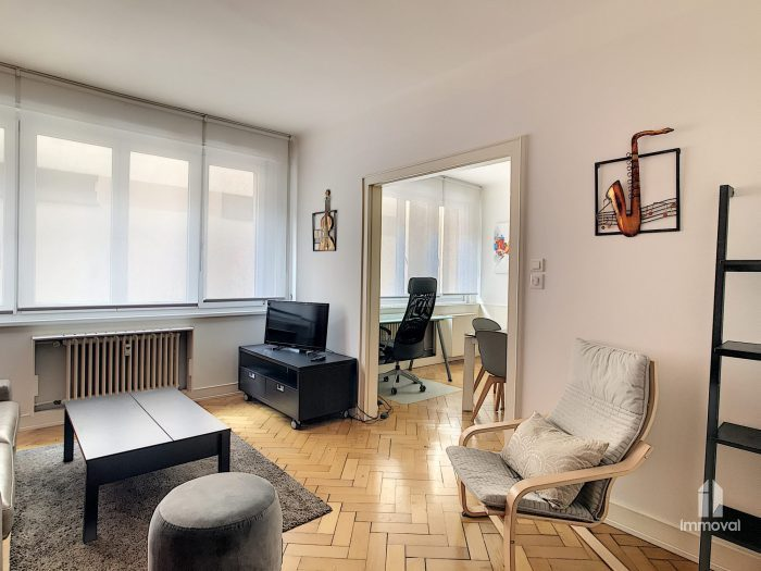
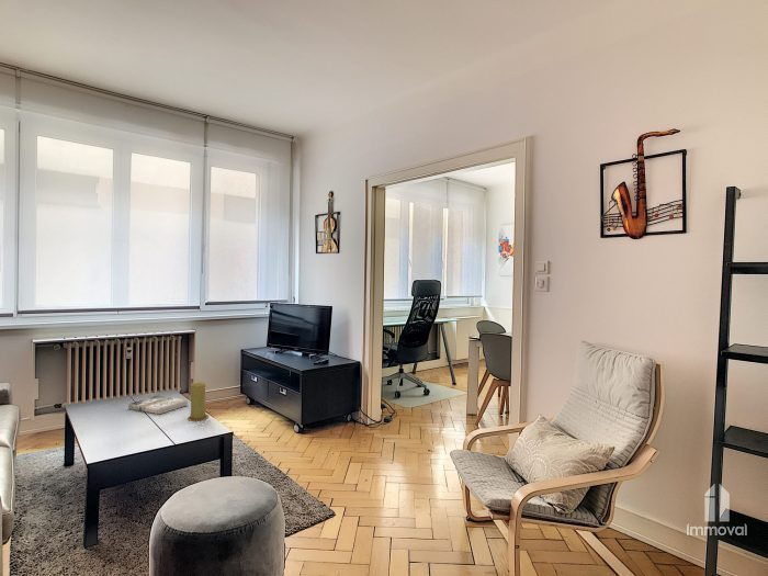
+ candle (197, 400)
+ book (158, 404)
